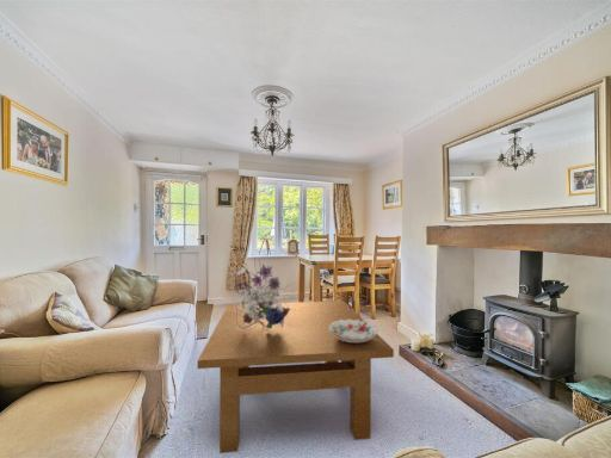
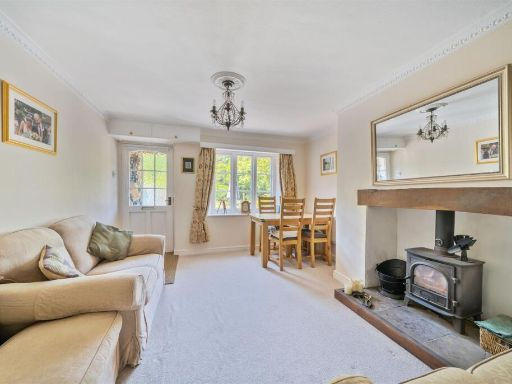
- table (291, 360)
- bouquet (264, 287)
- decorative bowl (352, 332)
